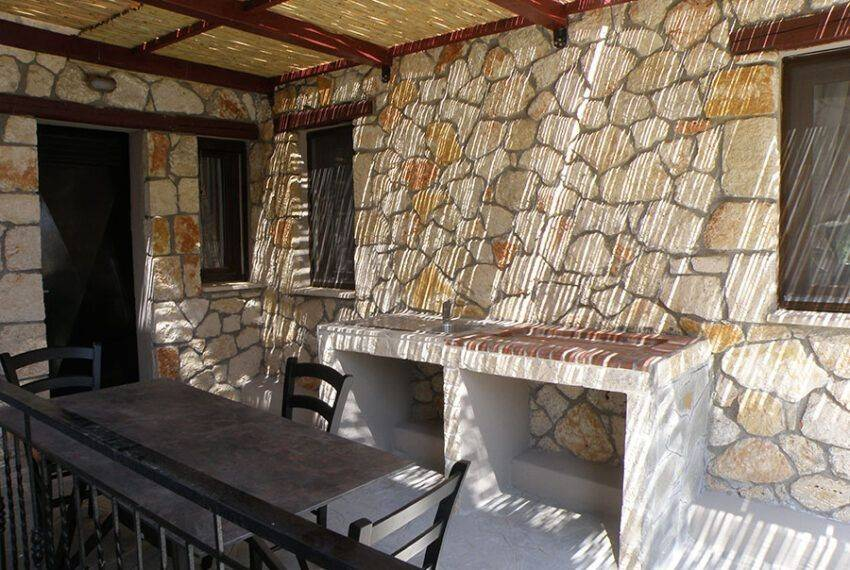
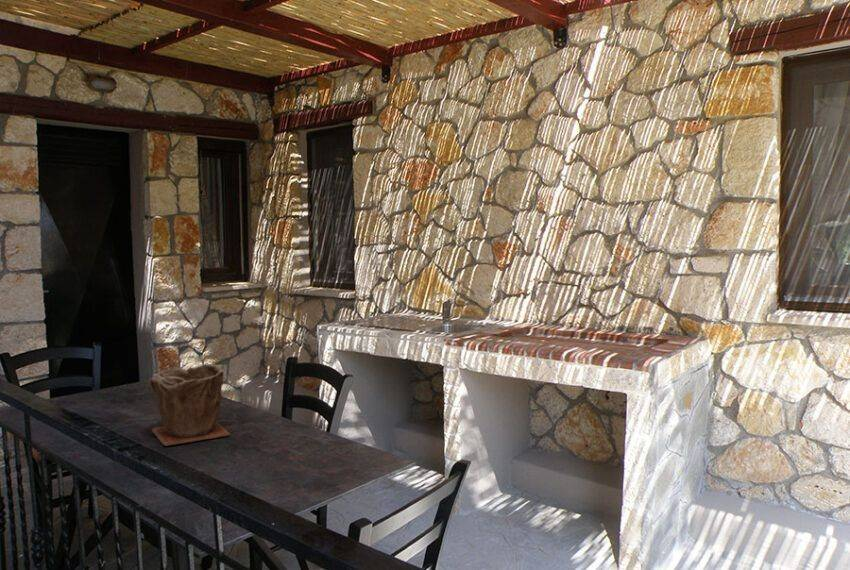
+ plant pot (189, 400)
